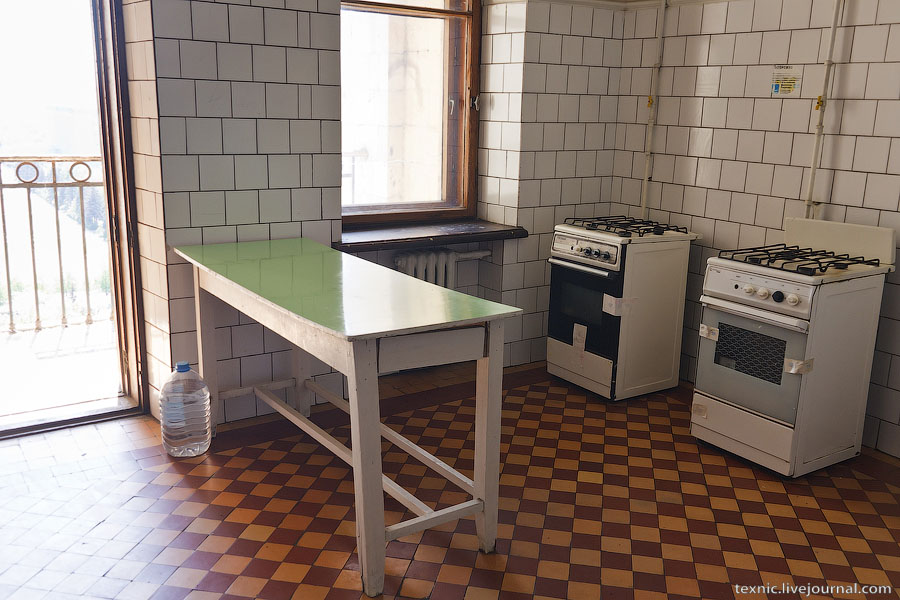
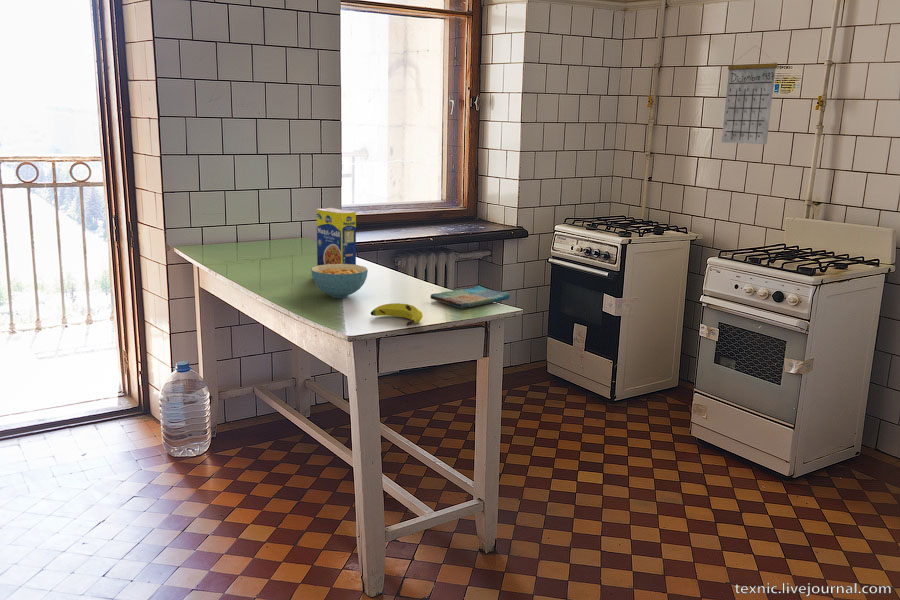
+ dish towel (470, 296)
+ banana (395, 313)
+ legume (336, 243)
+ calendar (749, 94)
+ cereal bowl (339, 282)
